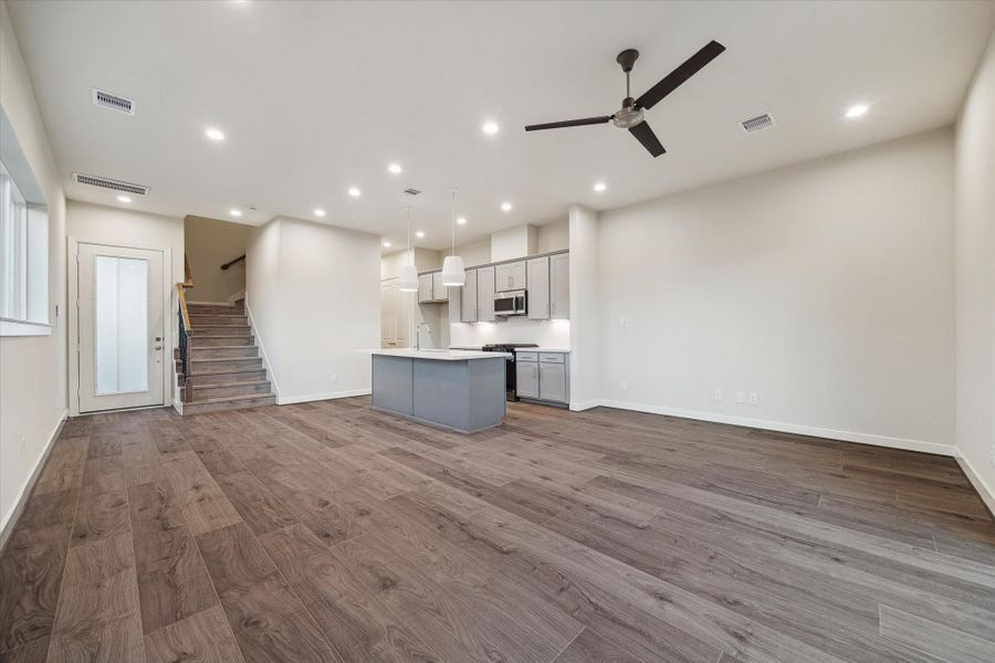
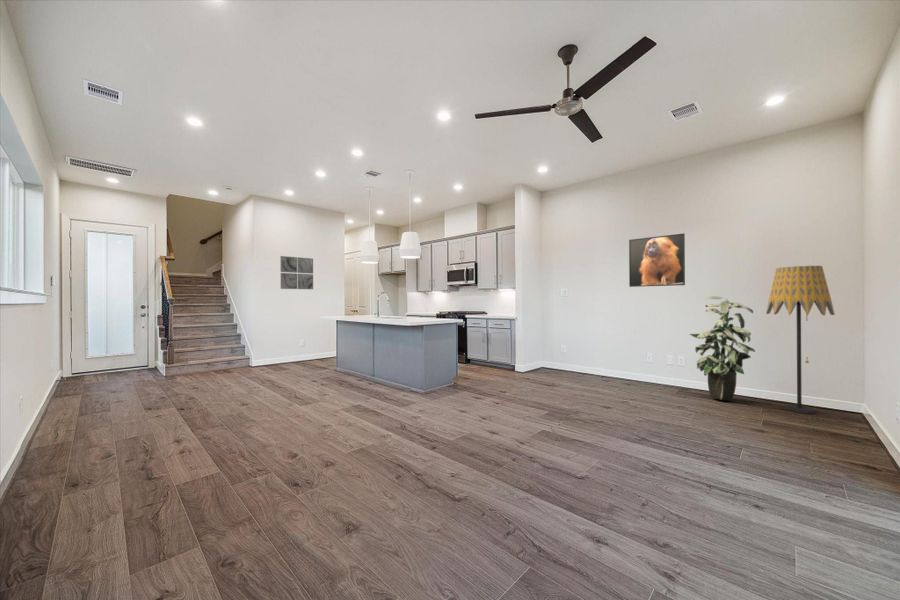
+ wall art (296, 272)
+ indoor plant (719, 347)
+ floor lamp (798, 338)
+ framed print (655, 261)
